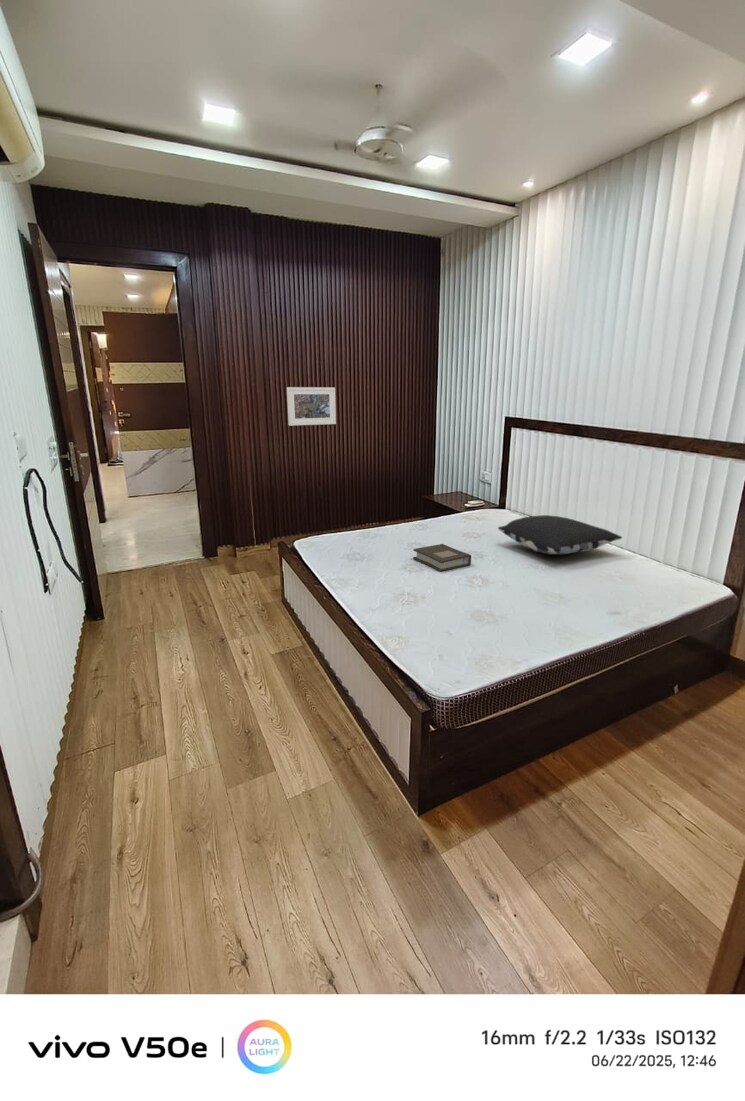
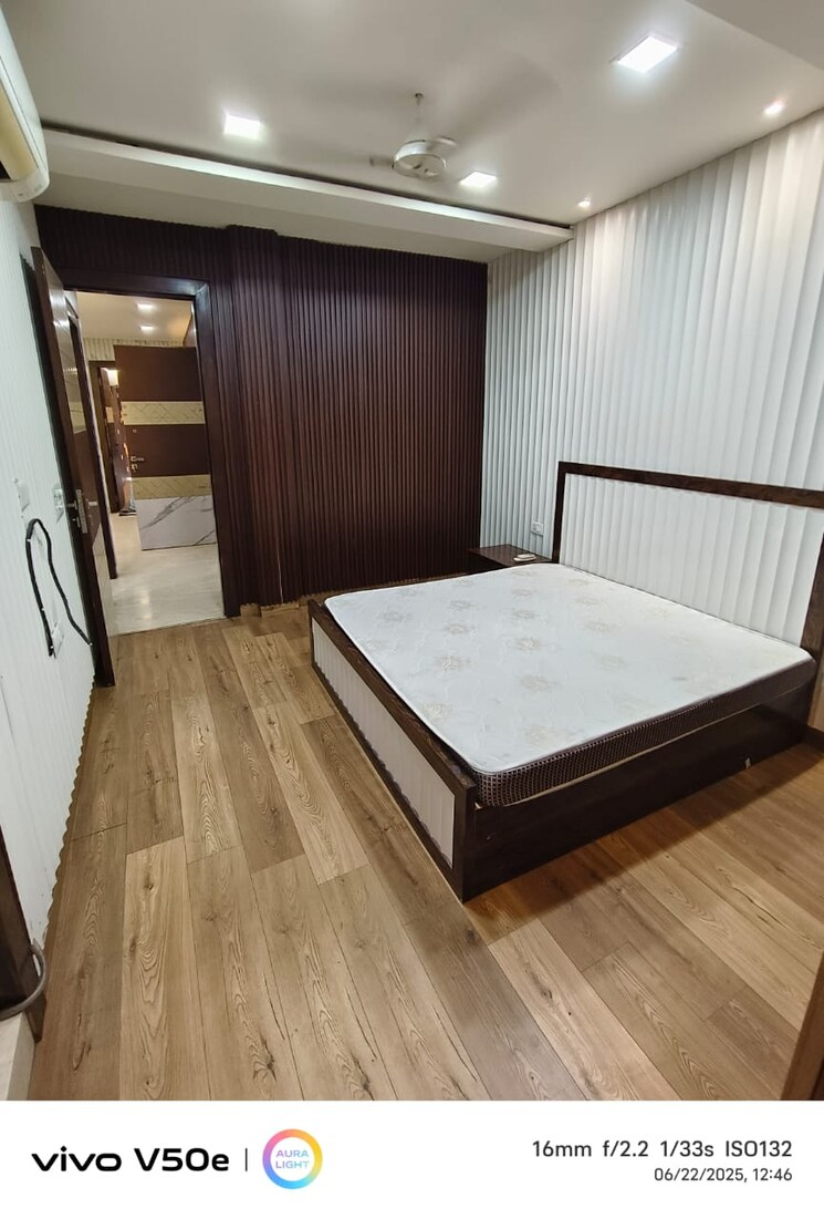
- book (441, 556)
- pillow (558, 534)
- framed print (312, 406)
